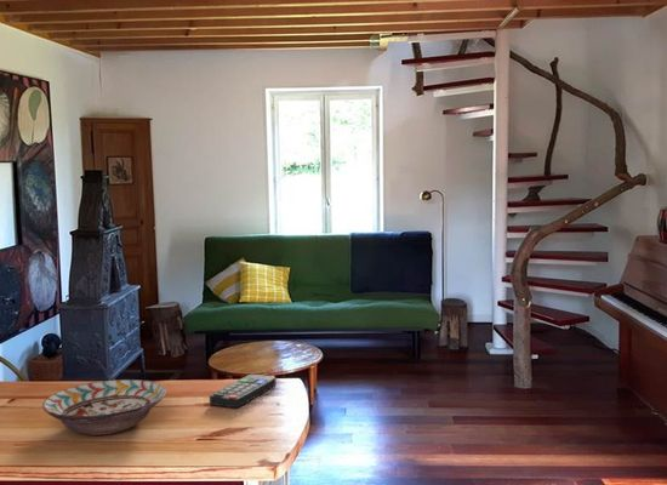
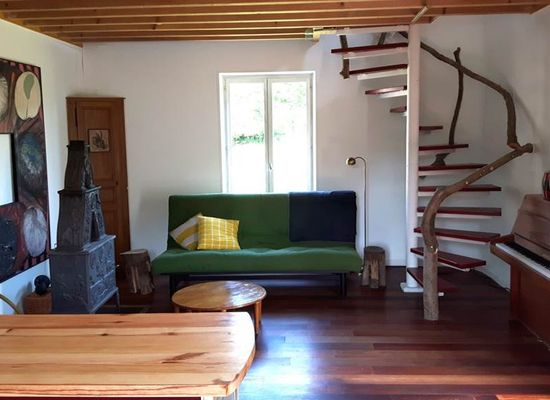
- decorative bowl (106, 410)
- remote control (244, 389)
